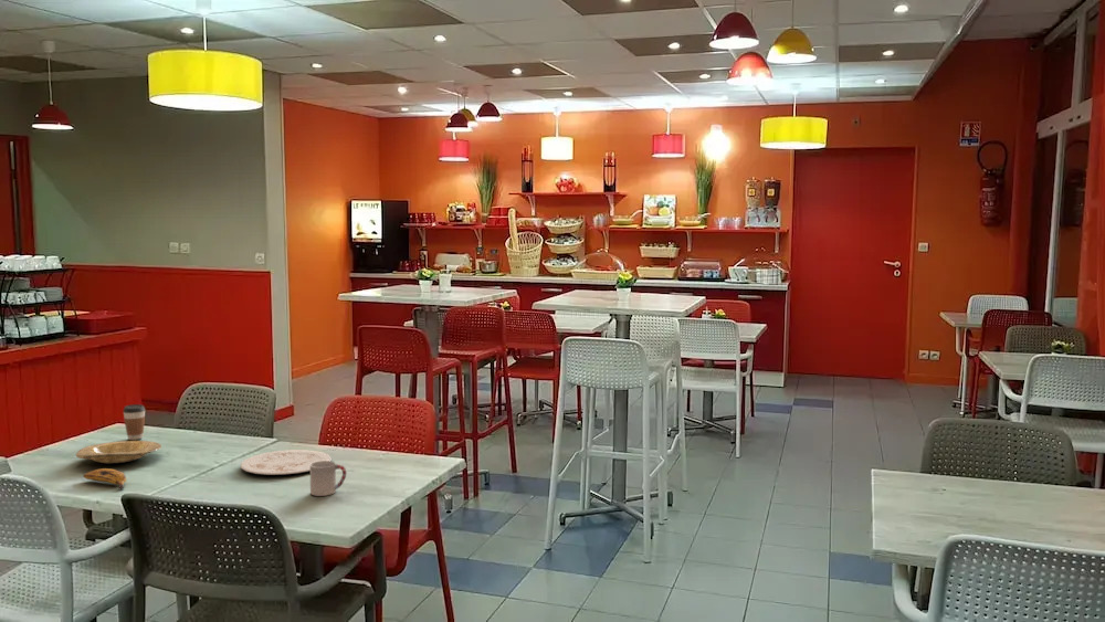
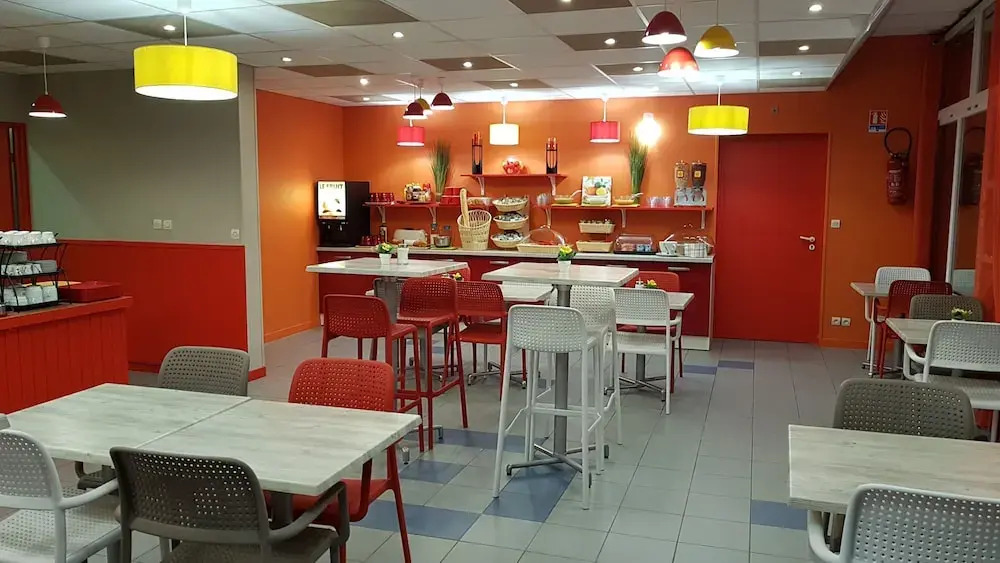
- banana (108, 476)
- plate (120, 452)
- coffee cup (134, 422)
- plate (286, 462)
- cup (328, 477)
